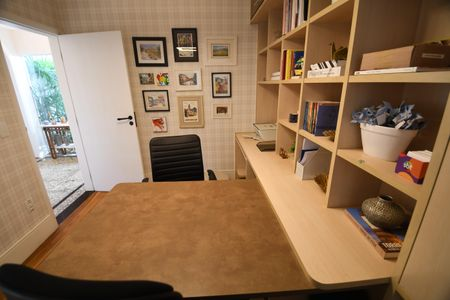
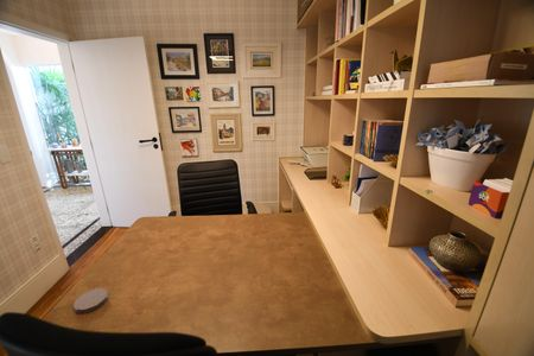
+ coaster (91, 299)
